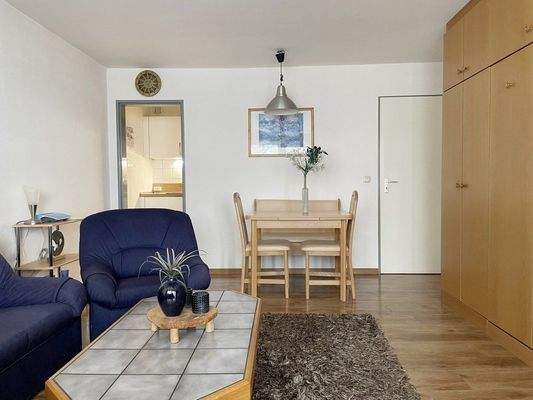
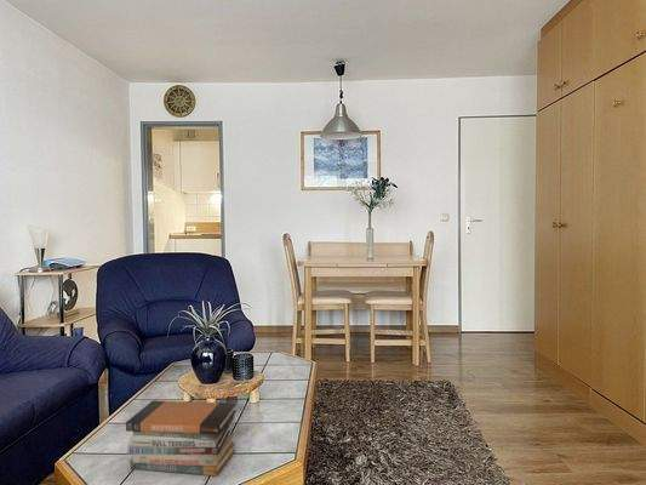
+ book stack (183, 435)
